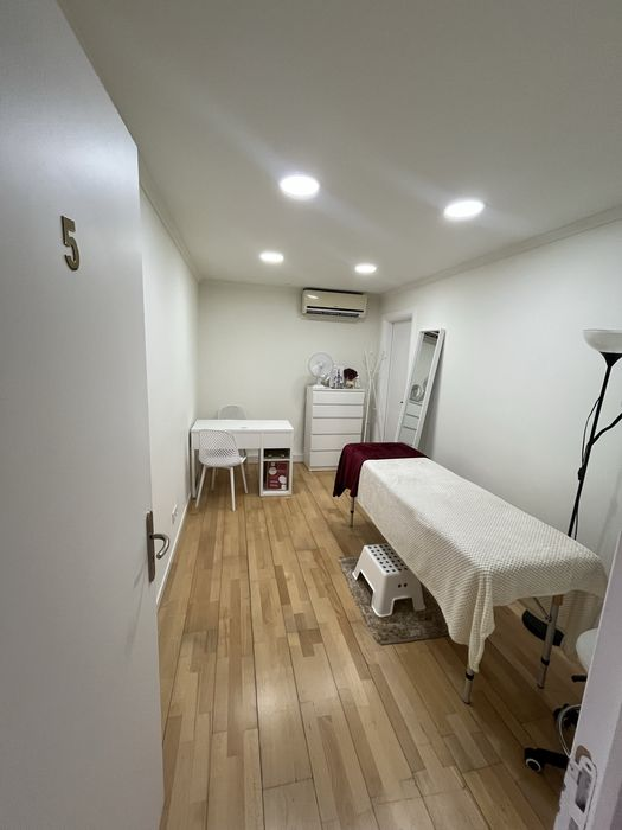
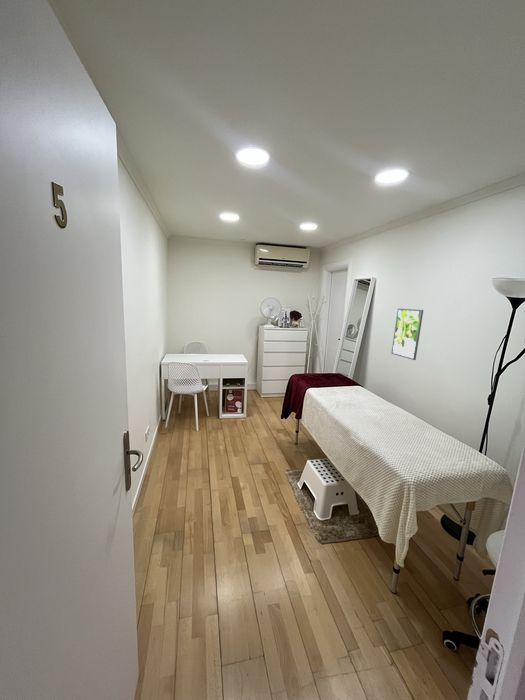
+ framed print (406, 333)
